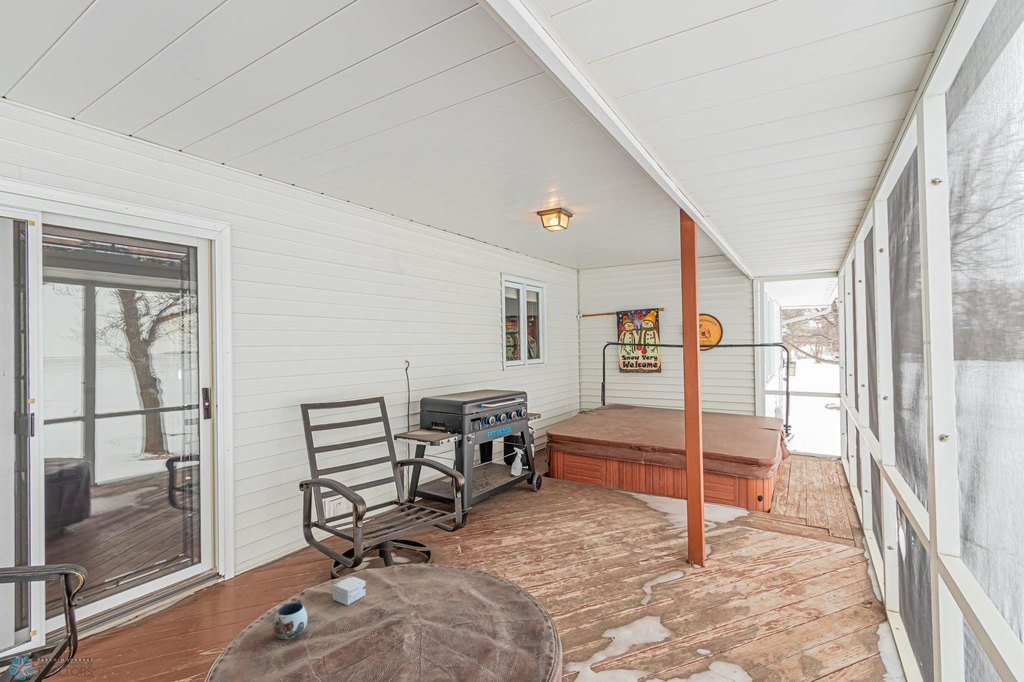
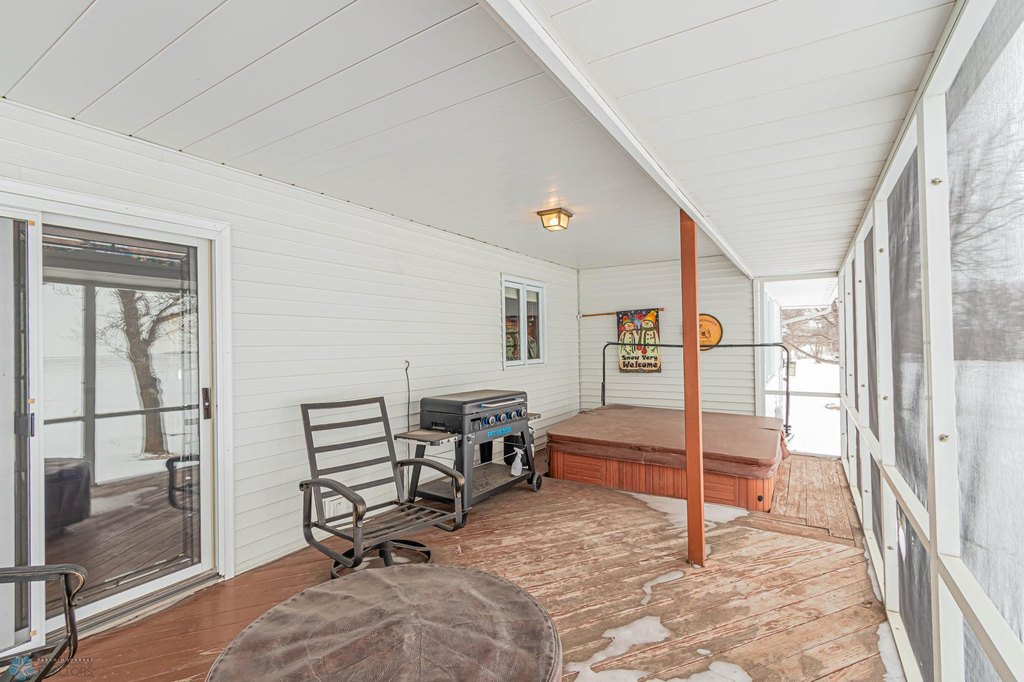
- mug (292, 617)
- small box (349, 590)
